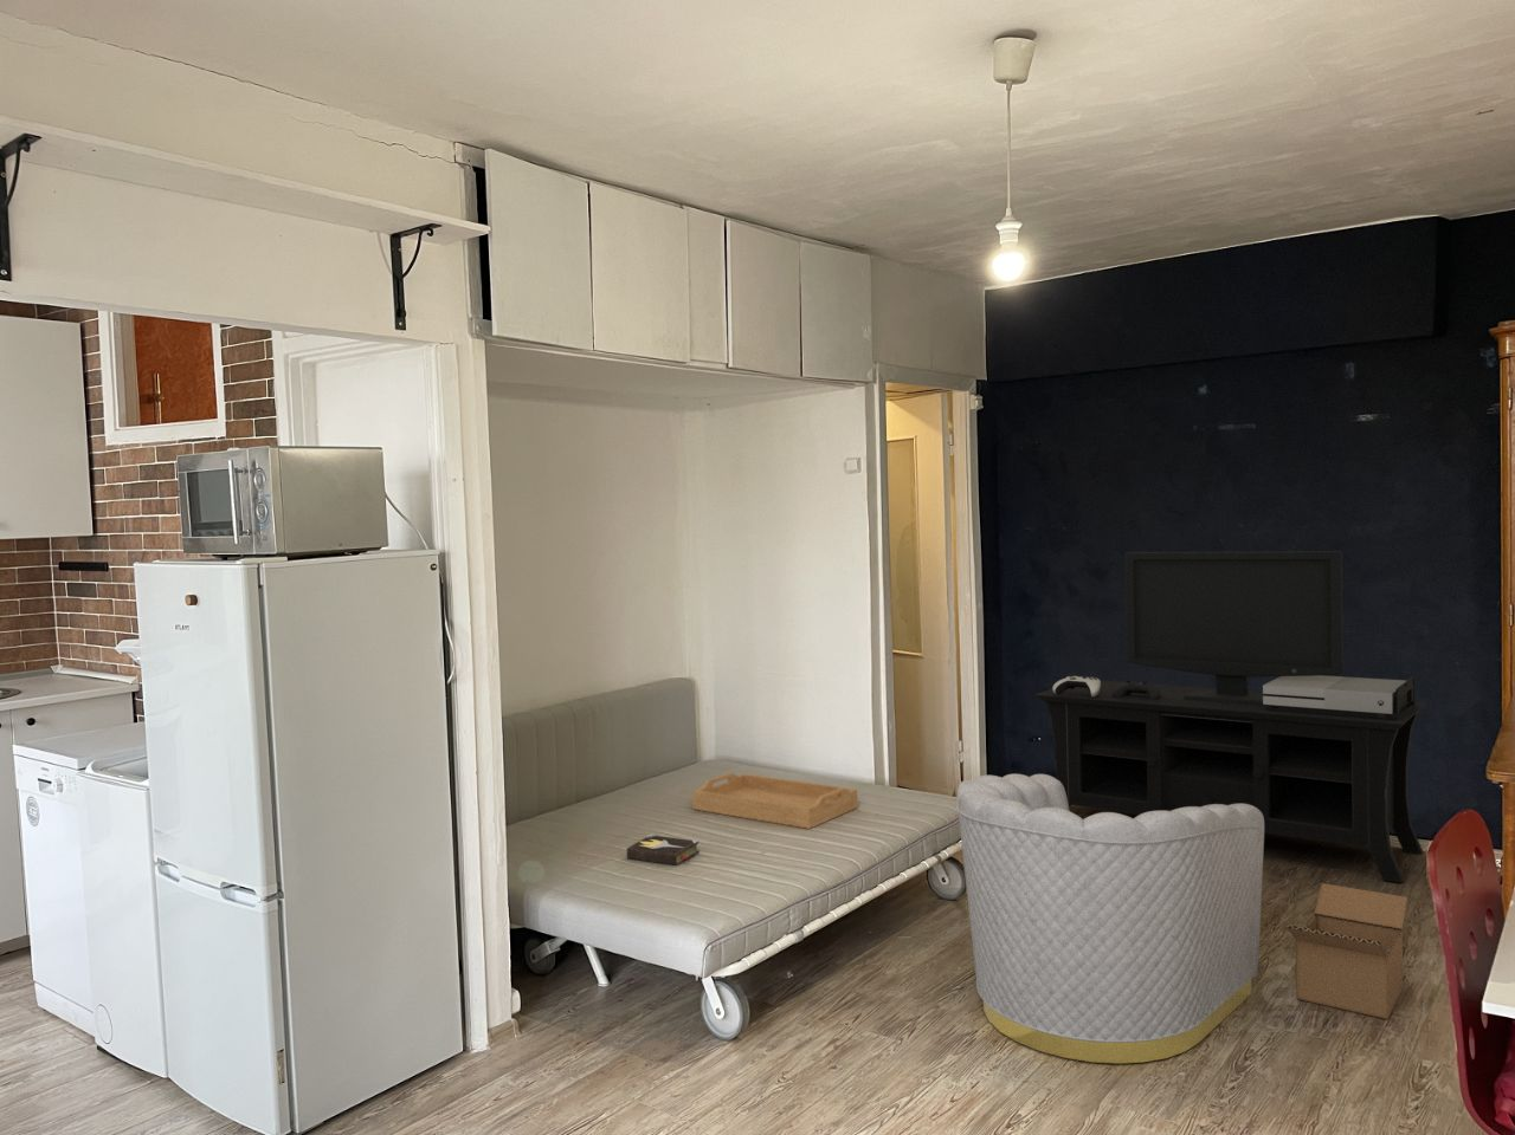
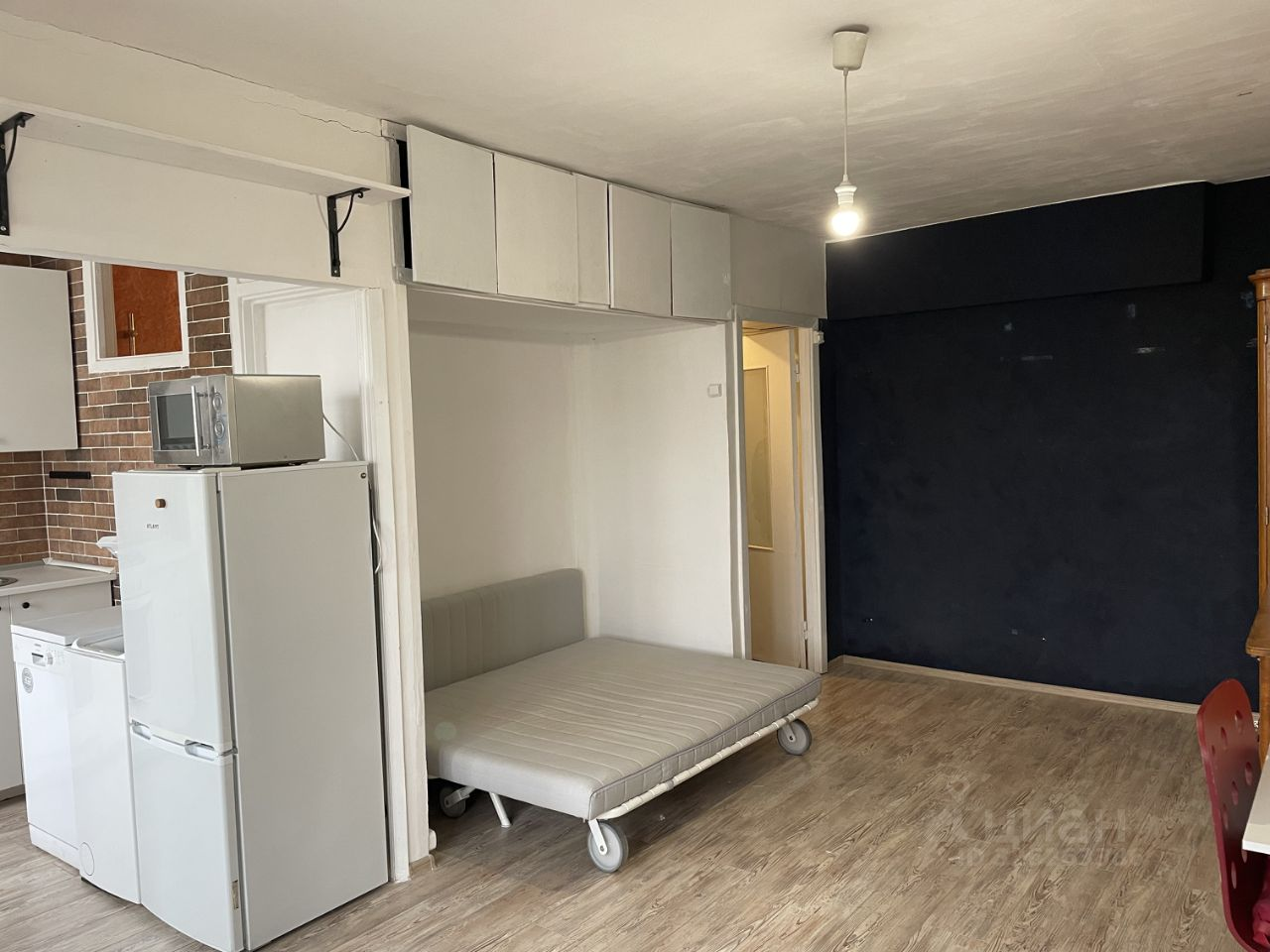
- serving tray (774, 795)
- hardback book (663, 849)
- box (1349, 951)
- armchair (1094, 893)
- media console (1219, 696)
